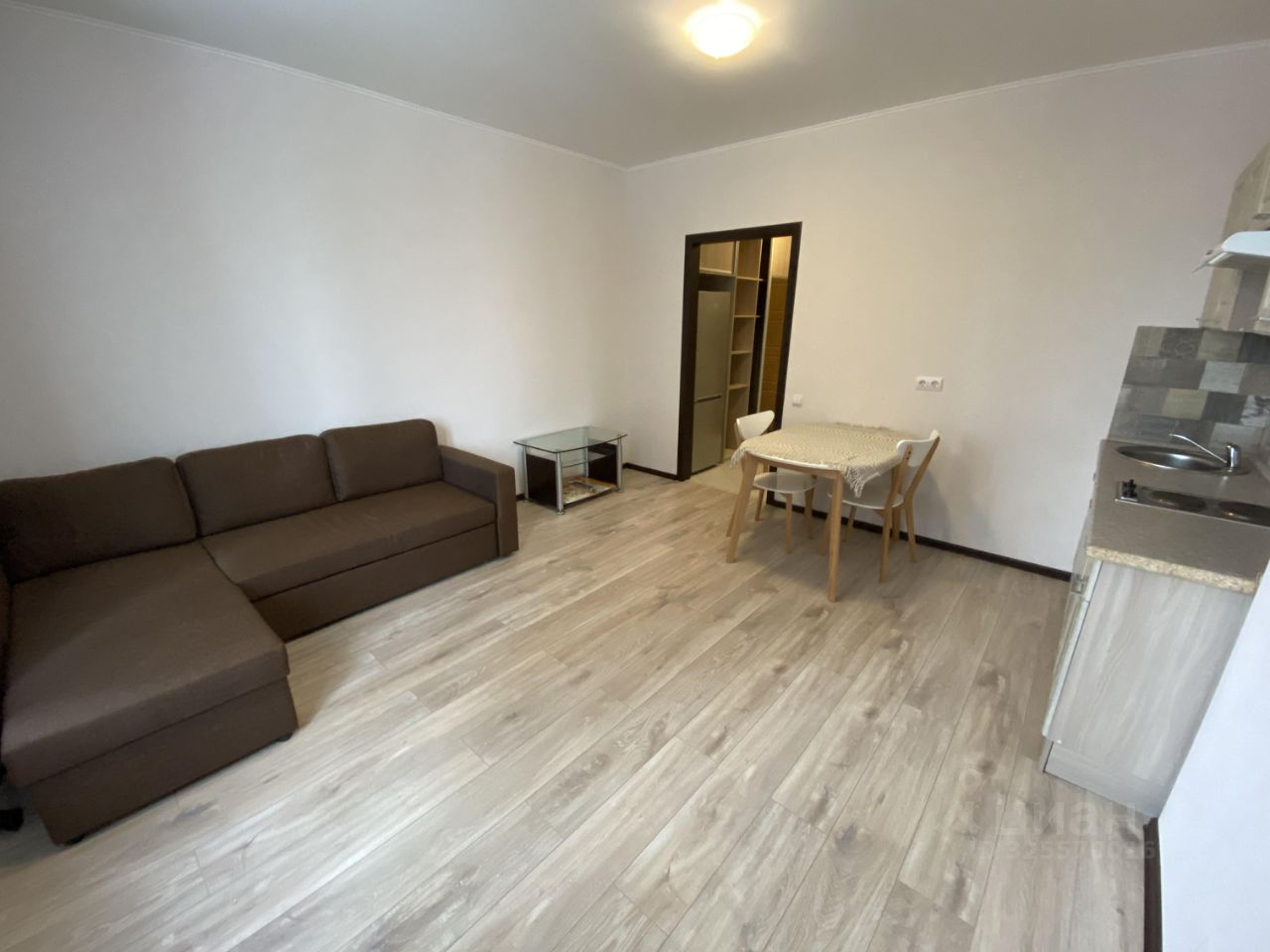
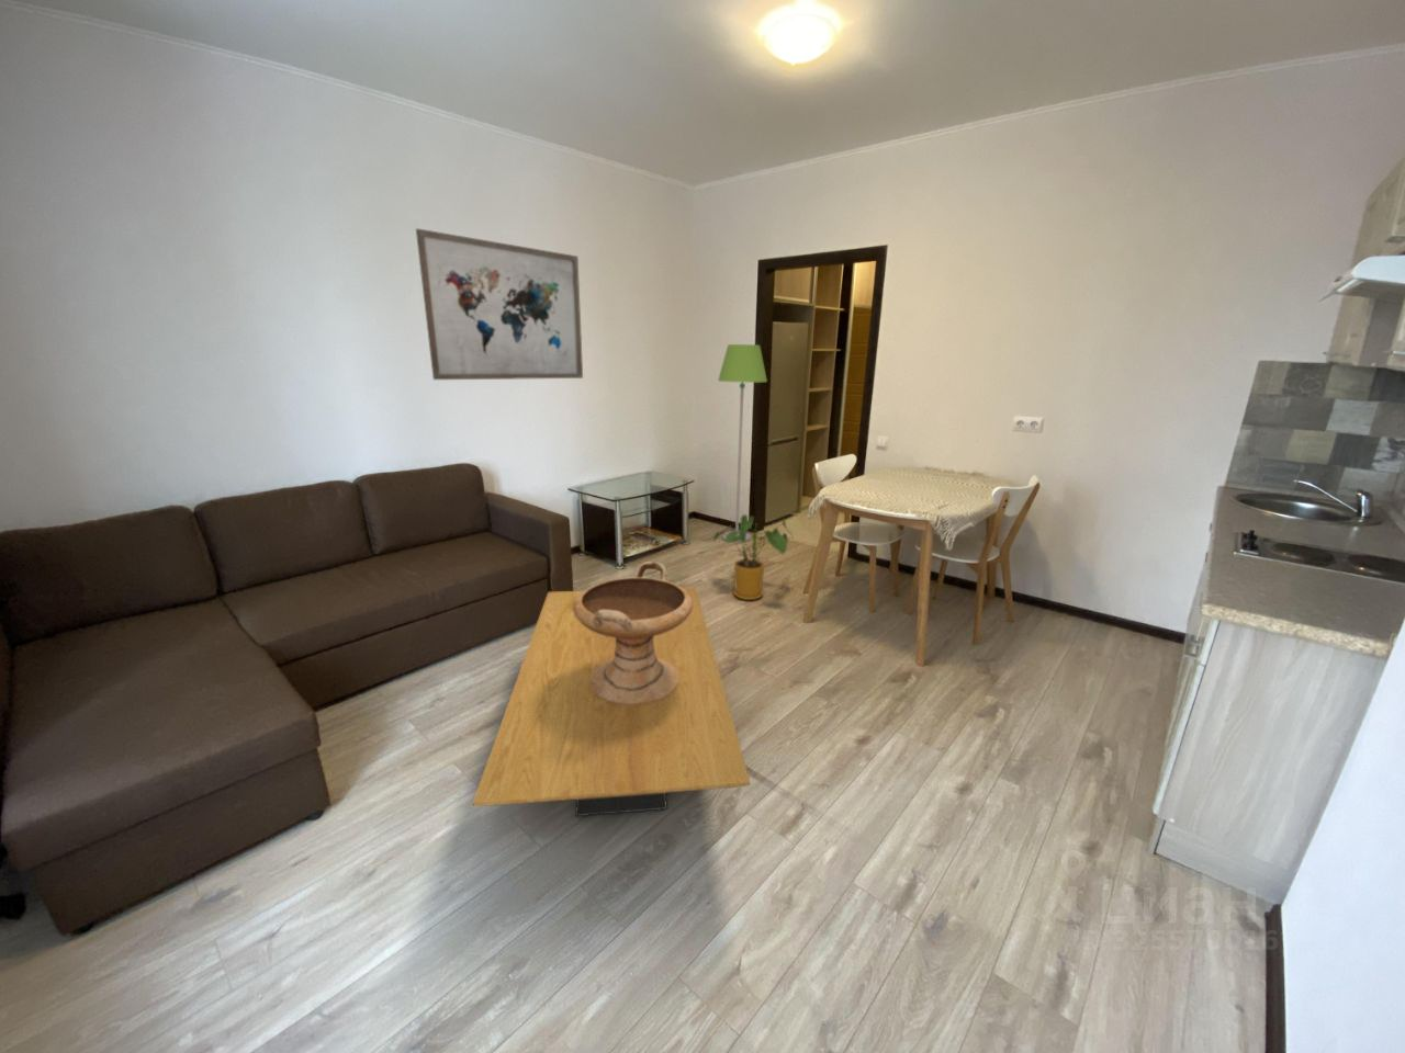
+ decorative bowl (634, 632)
+ wall art (510, 313)
+ coffee table (622, 707)
+ floor lamp (740, 446)
+ house plant (753, 555)
